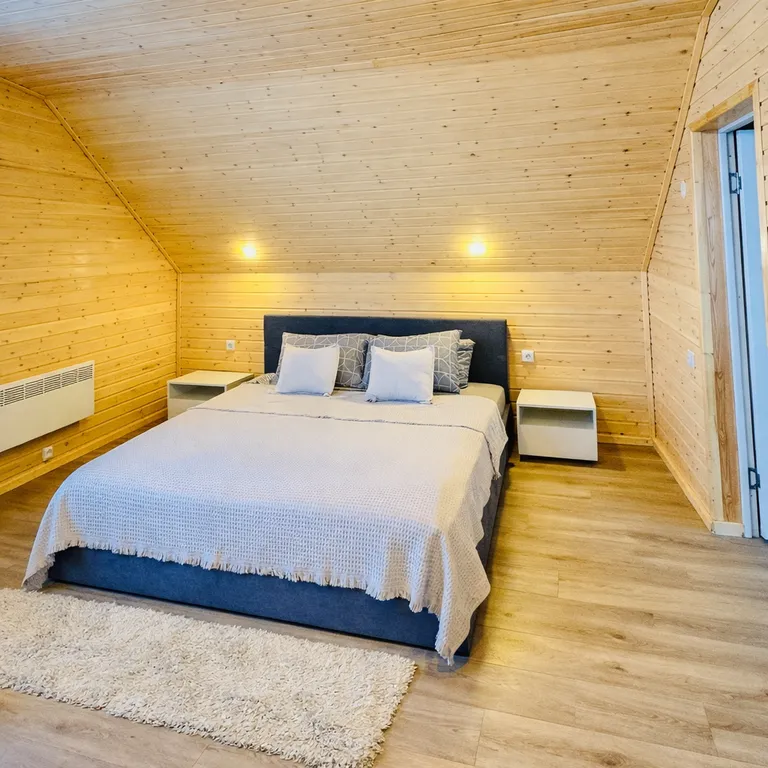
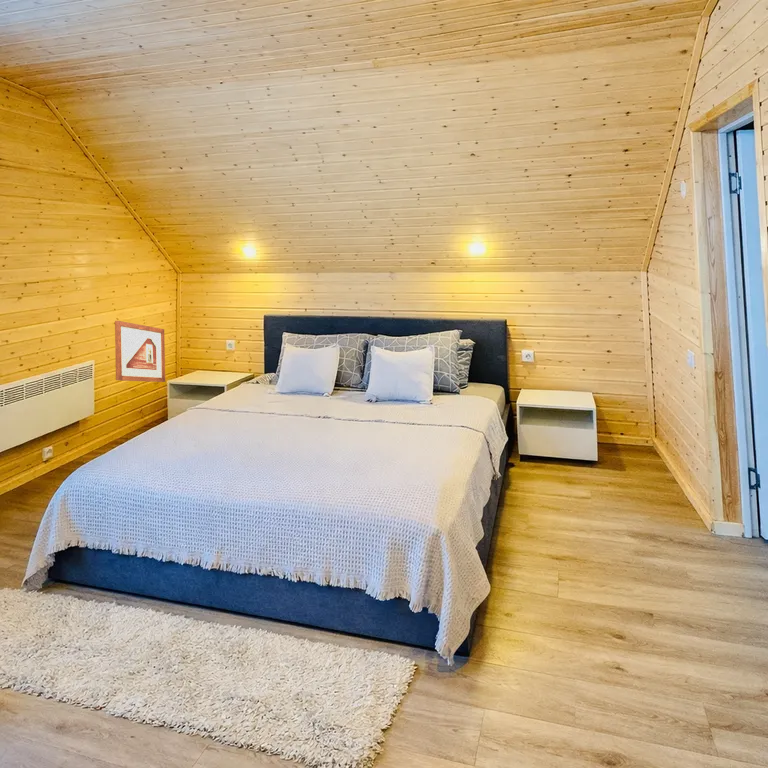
+ picture frame (141, 353)
